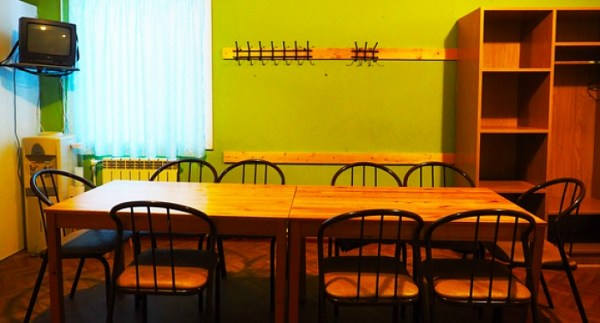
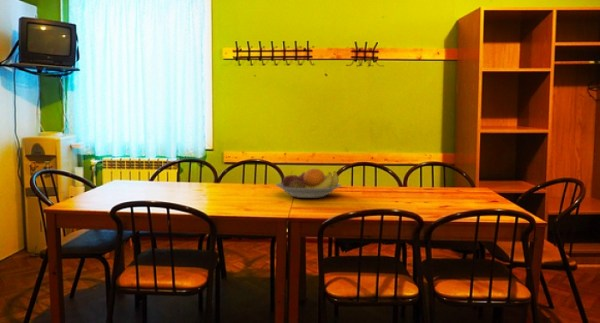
+ fruit bowl (308, 182)
